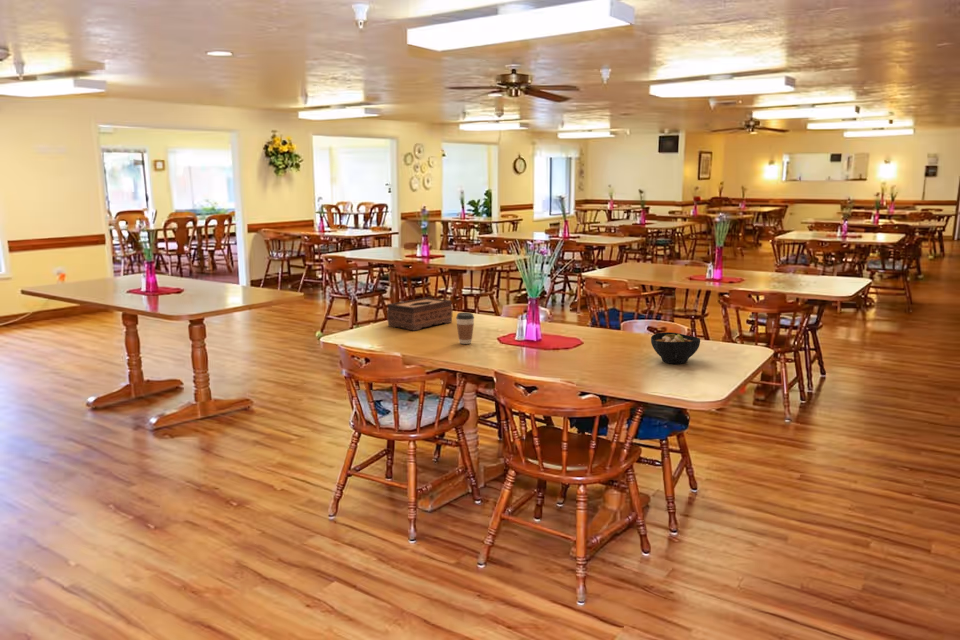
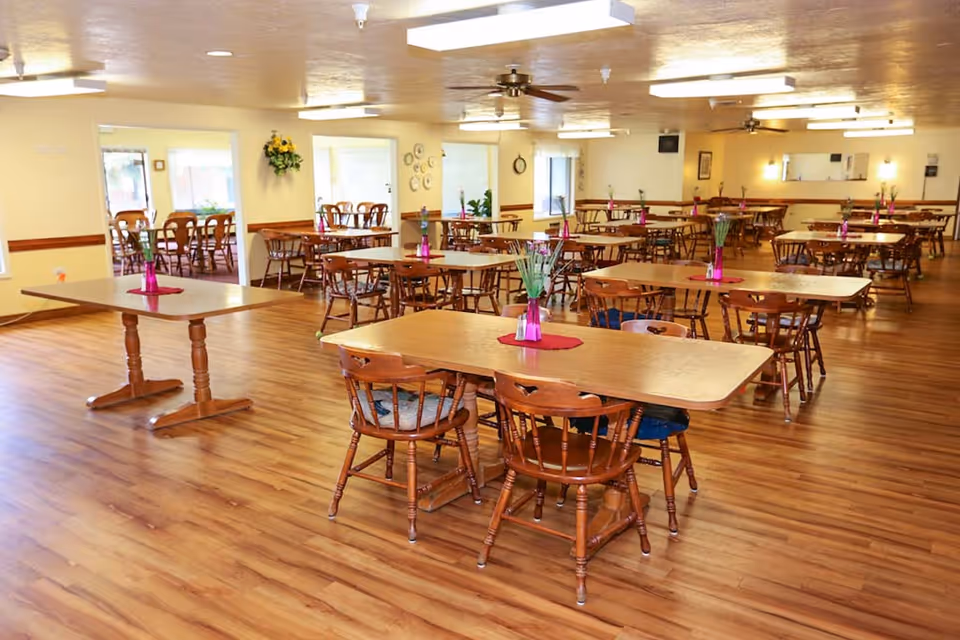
- bowl (675, 347)
- tissue box (420, 313)
- coffee cup (465, 328)
